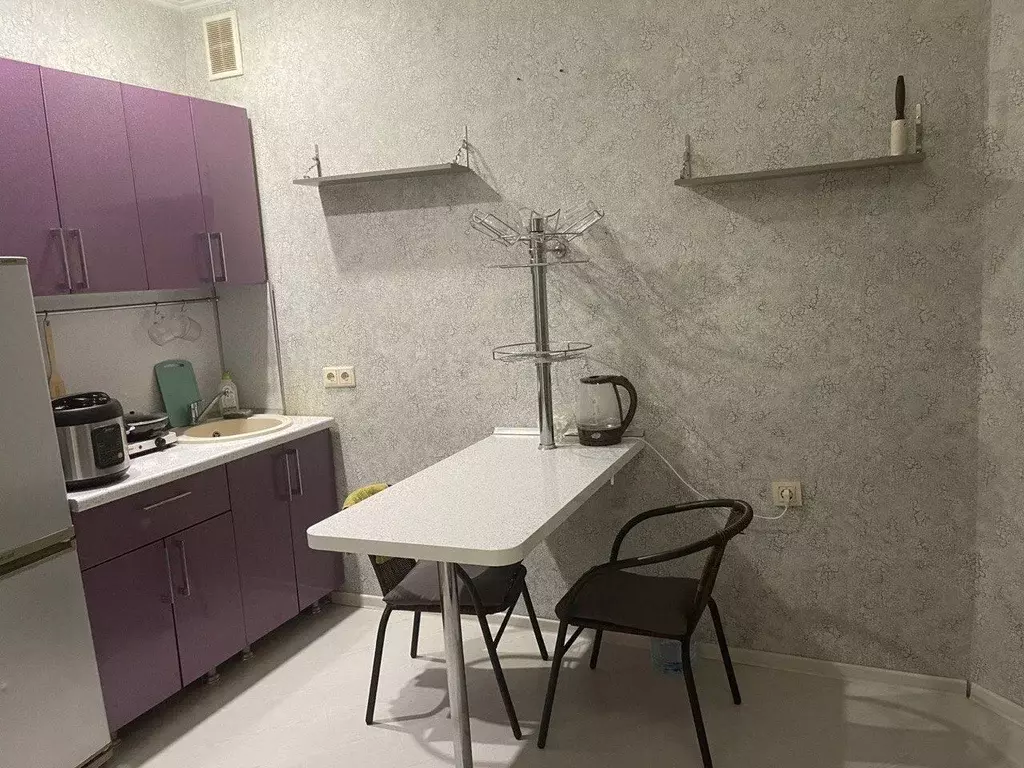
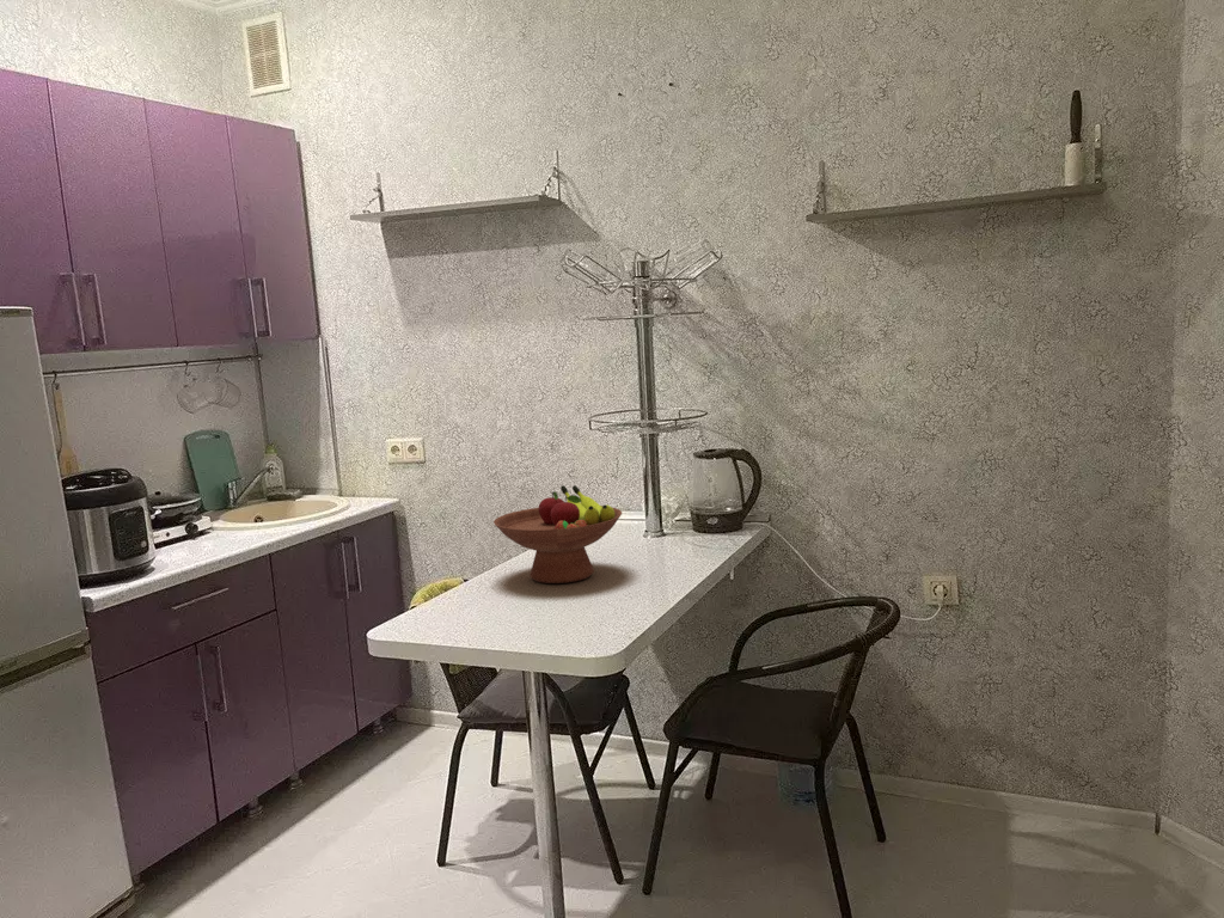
+ fruit bowl (558, 534)
